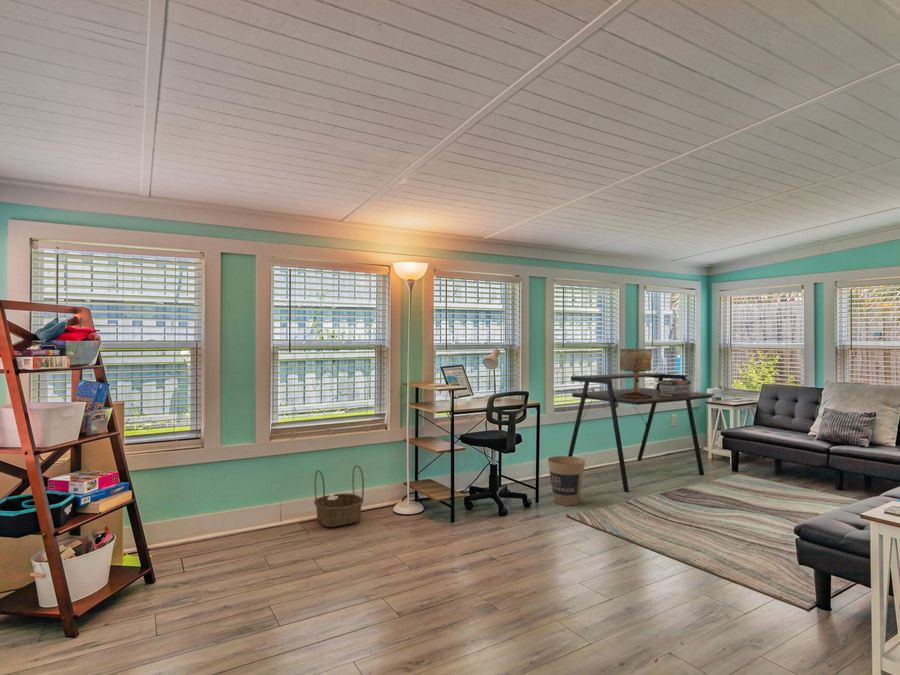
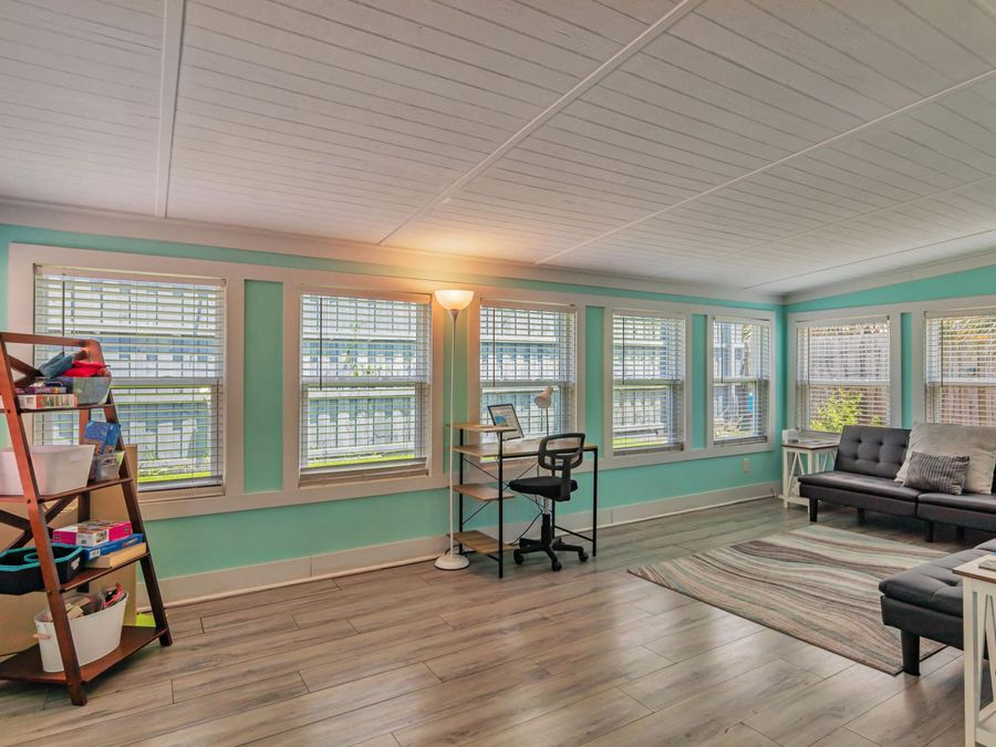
- table lamp (635, 372)
- book stack (674, 387)
- basket (338, 494)
- trash can (566, 481)
- desk (645, 423)
